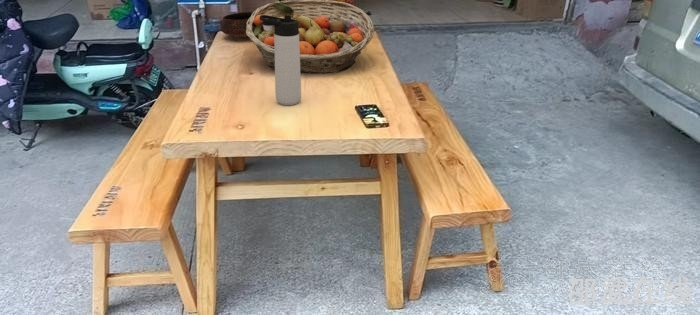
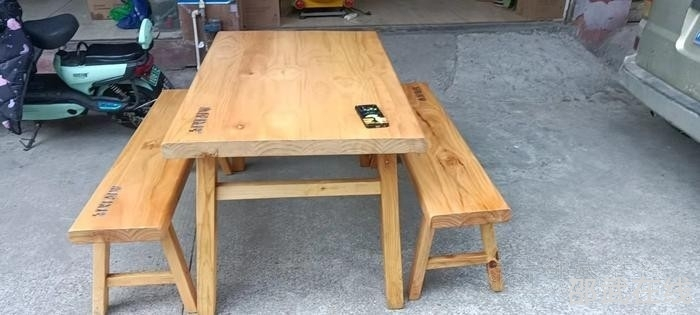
- fruit basket (310, 35)
- thermos bottle (281, 60)
- bowl (243, 25)
